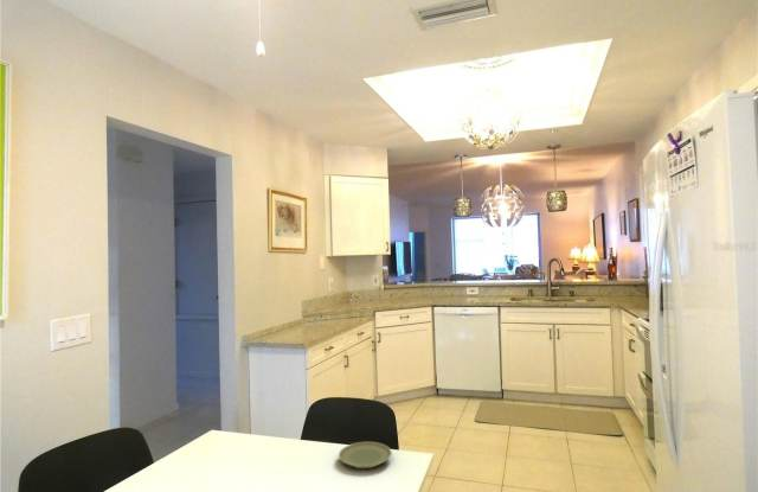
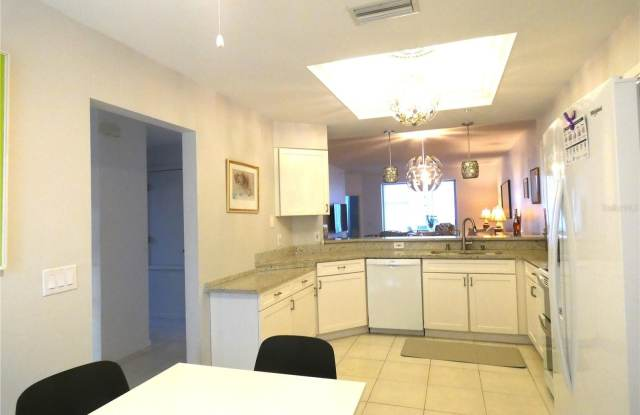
- plate (365, 456)
